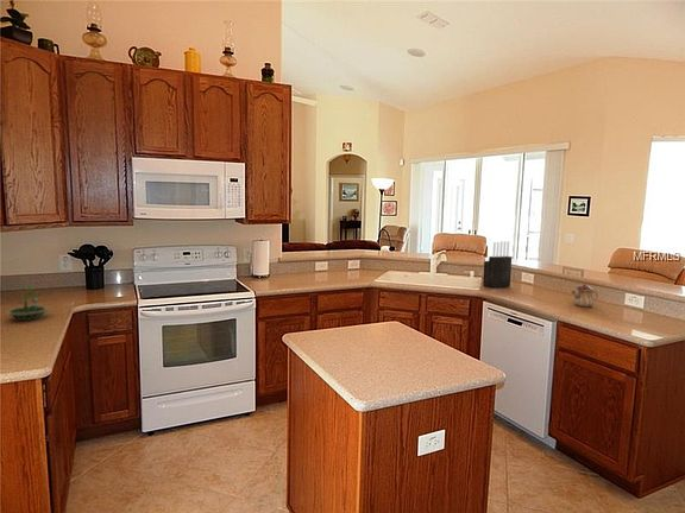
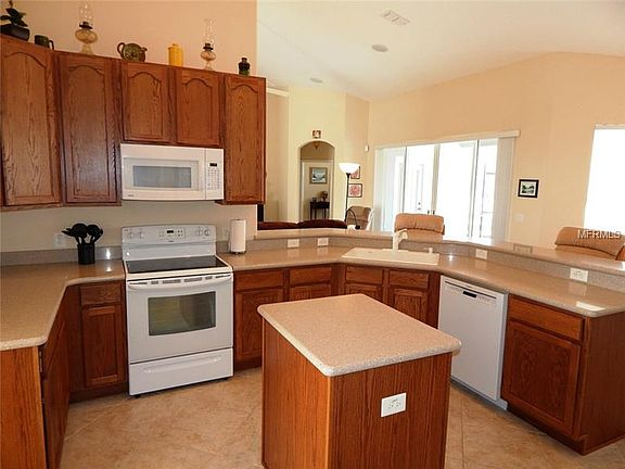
- terrarium (24, 290)
- teapot (585, 293)
- knife block (496, 264)
